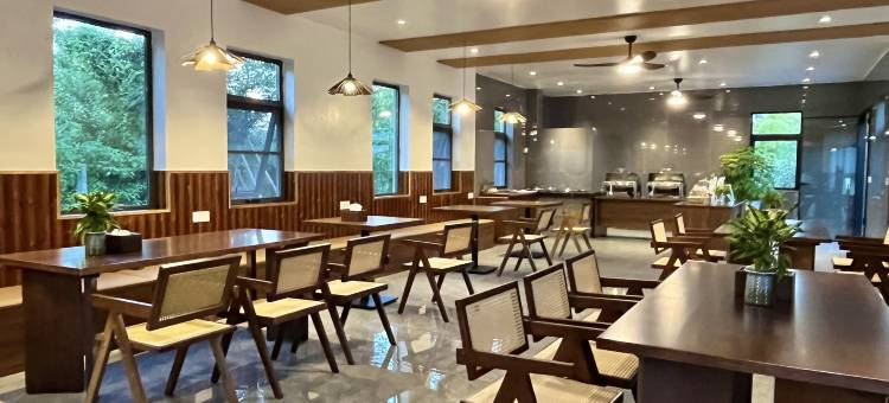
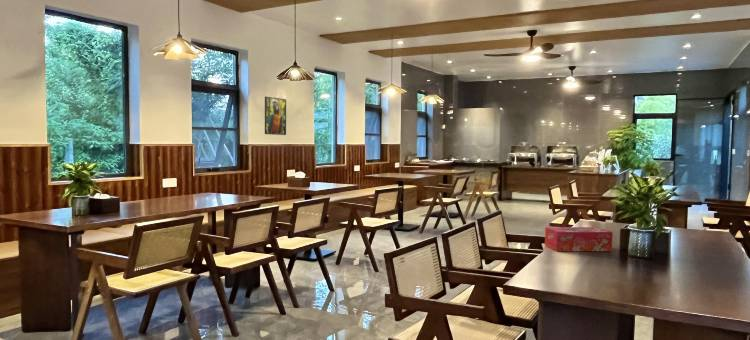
+ tissue box (577, 238)
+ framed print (275, 116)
